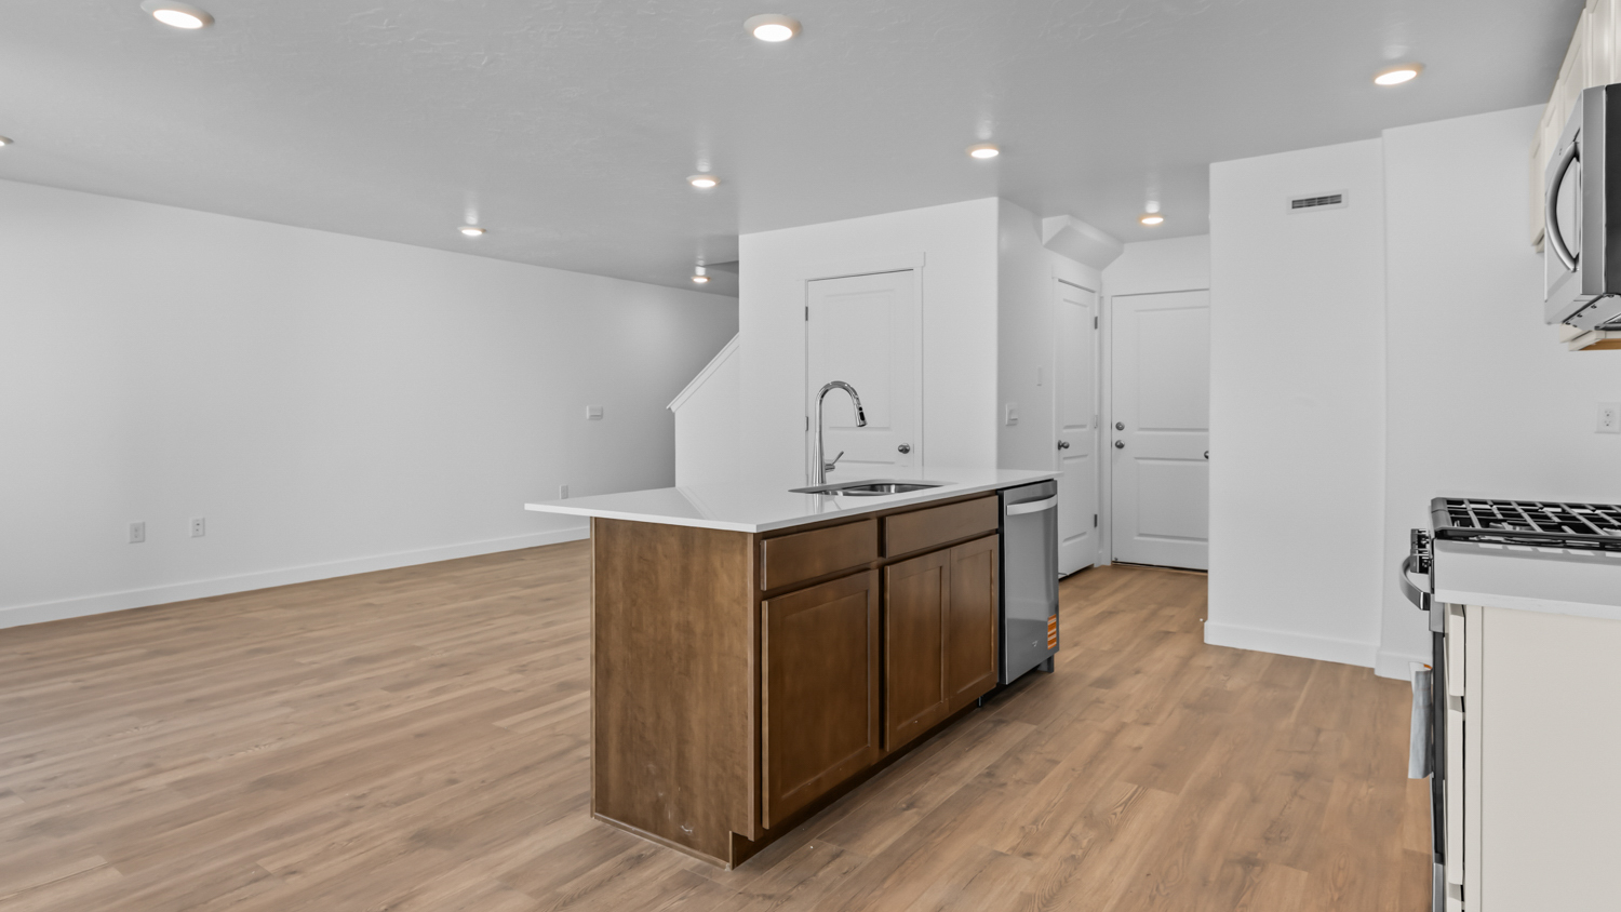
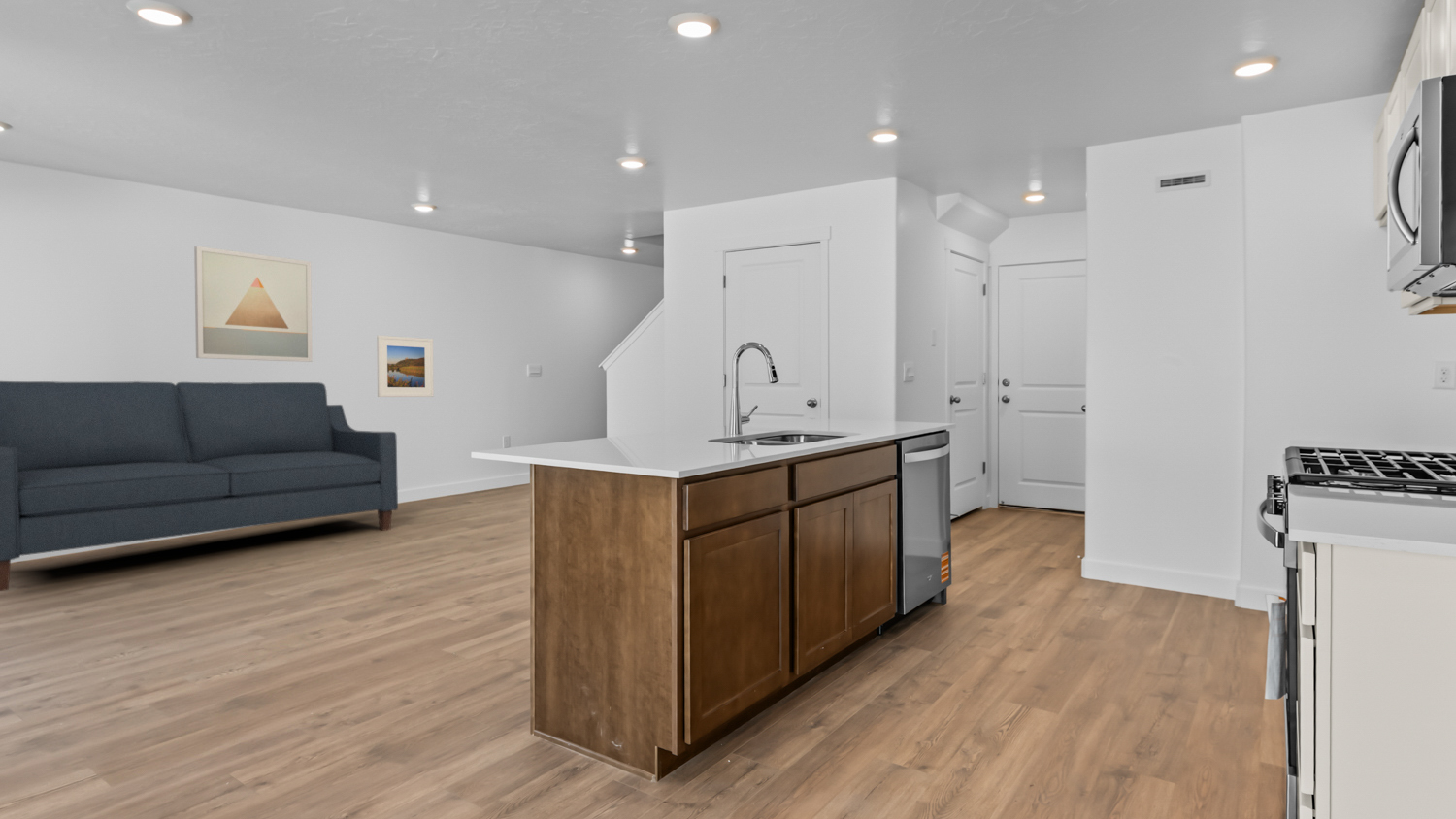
+ wall art (256, 307)
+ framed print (406, 367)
+ sofa (194, 464)
